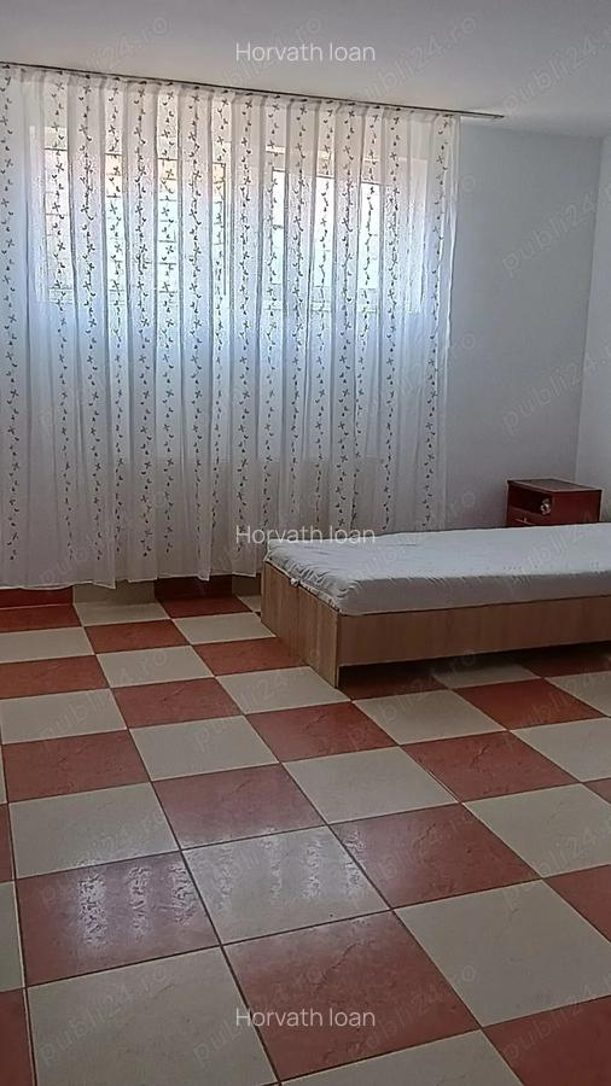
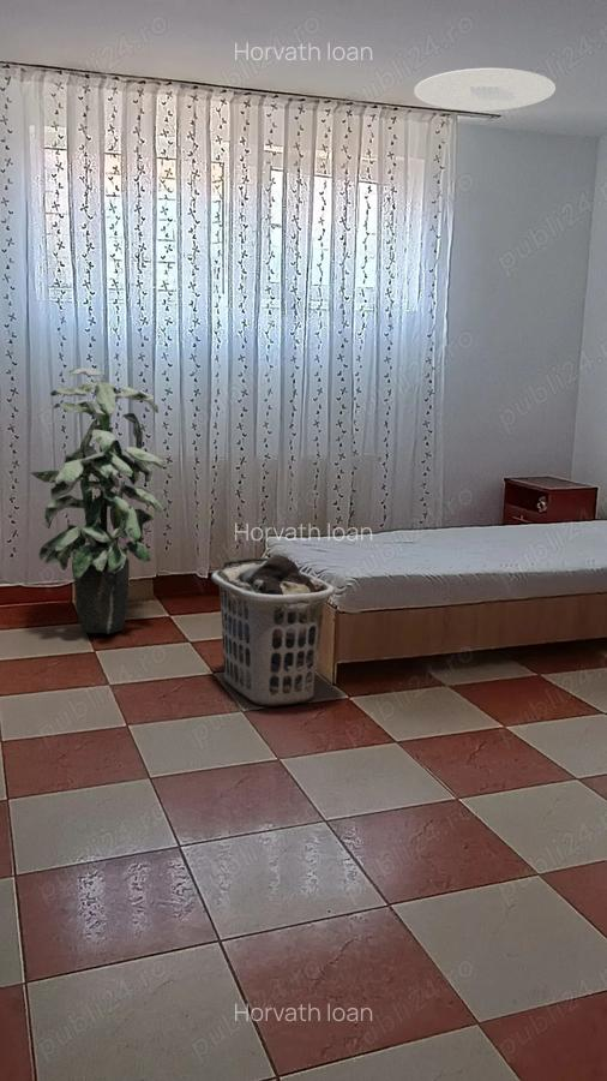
+ clothes hamper (270, 623)
+ ceiling light (483, 83)
+ indoor plant (96, 501)
